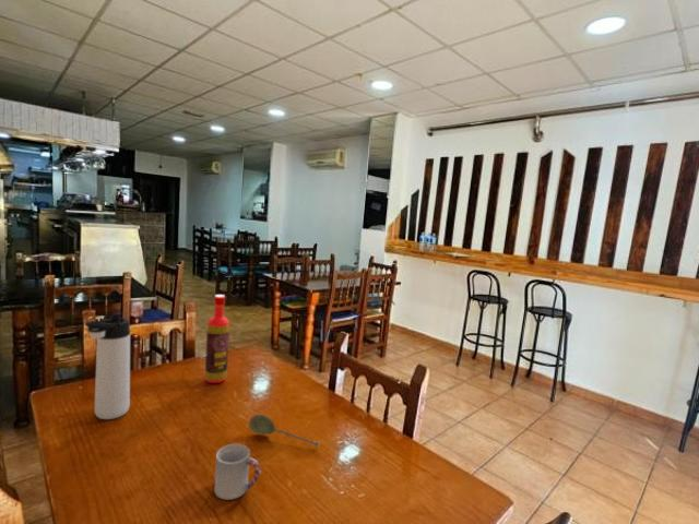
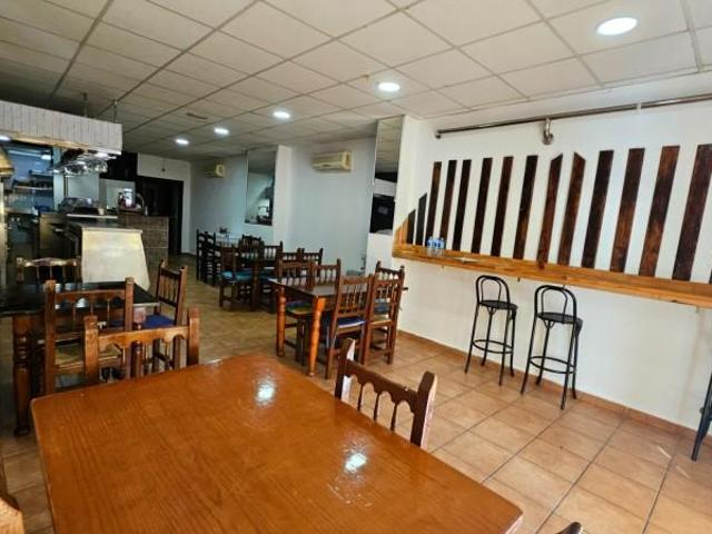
- cup (238, 472)
- bottle (217, 337)
- thermos bottle (107, 368)
- soupspoon (284, 431)
